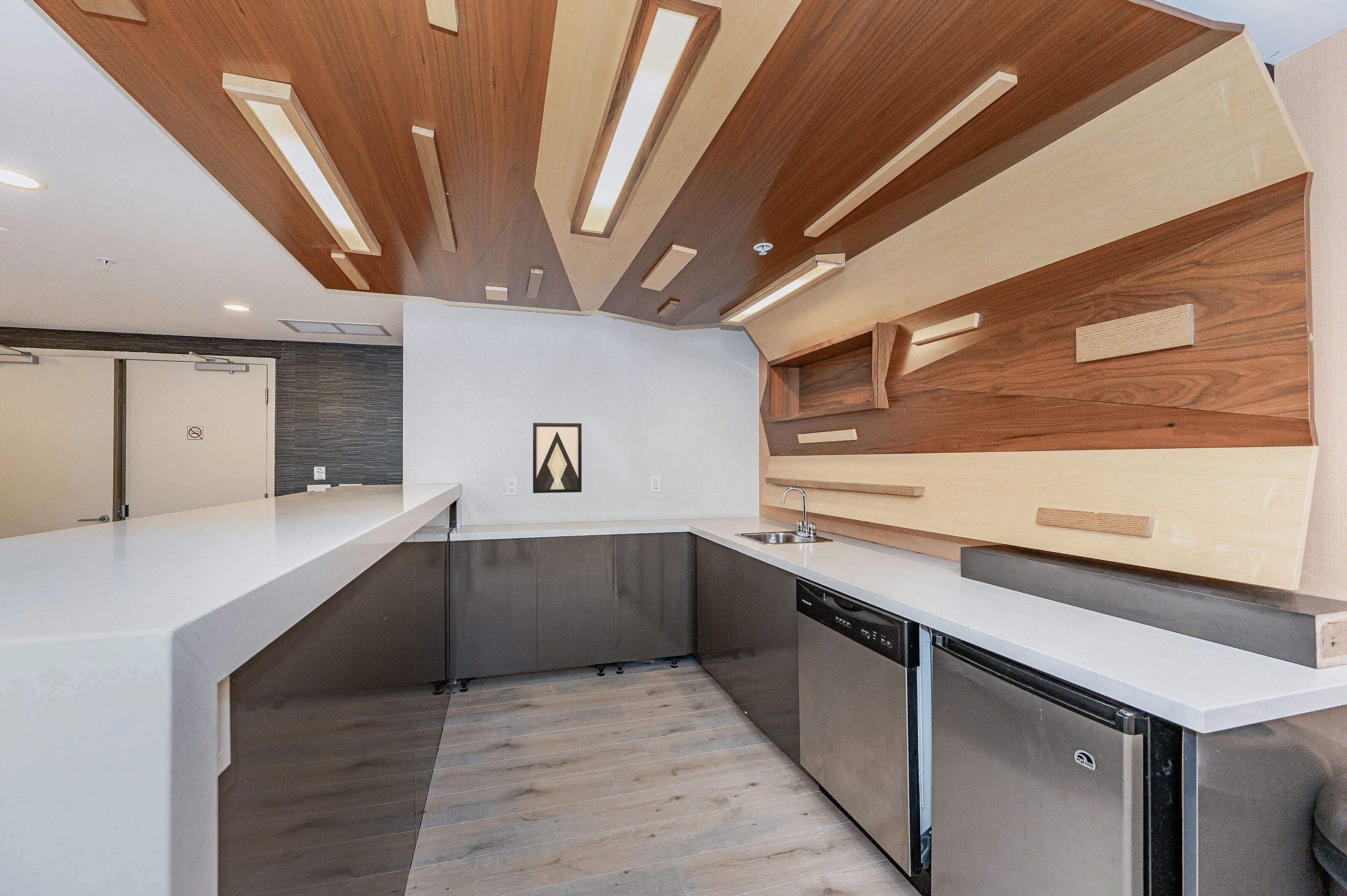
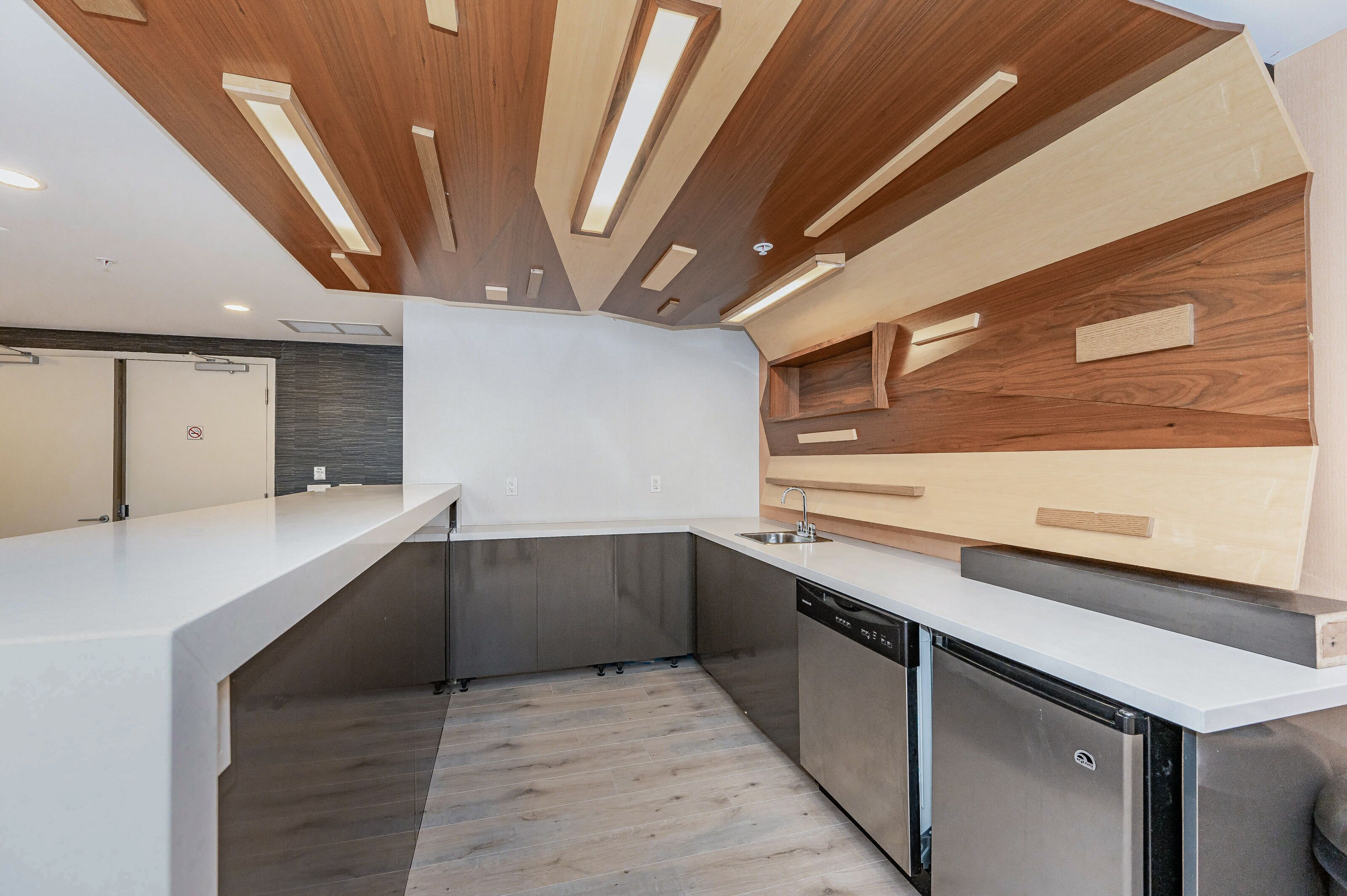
- wall art (557, 457)
